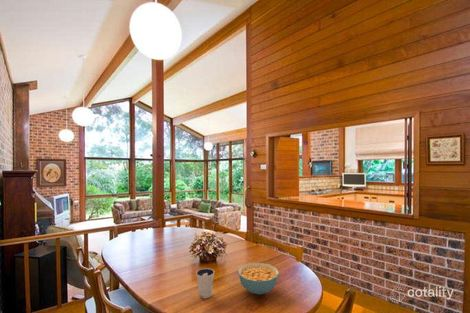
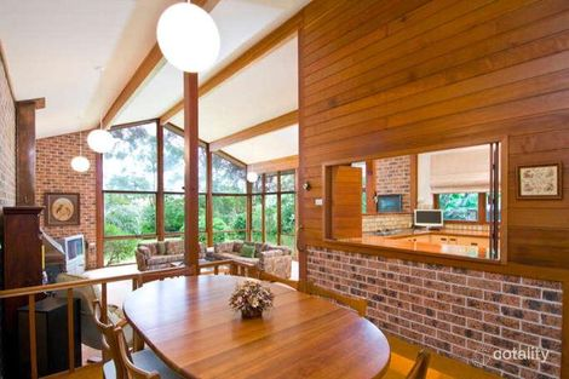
- cereal bowl (258, 281)
- dixie cup (205, 283)
